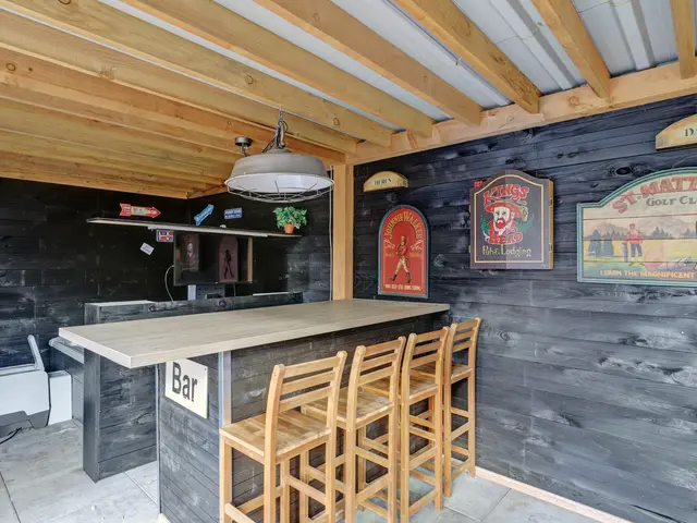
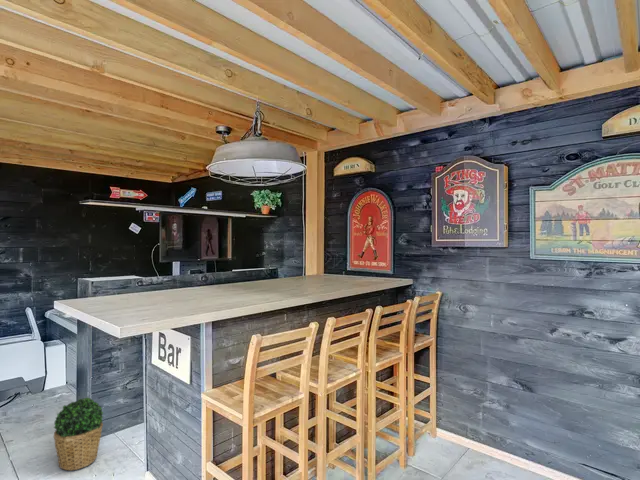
+ potted plant (79, 431)
